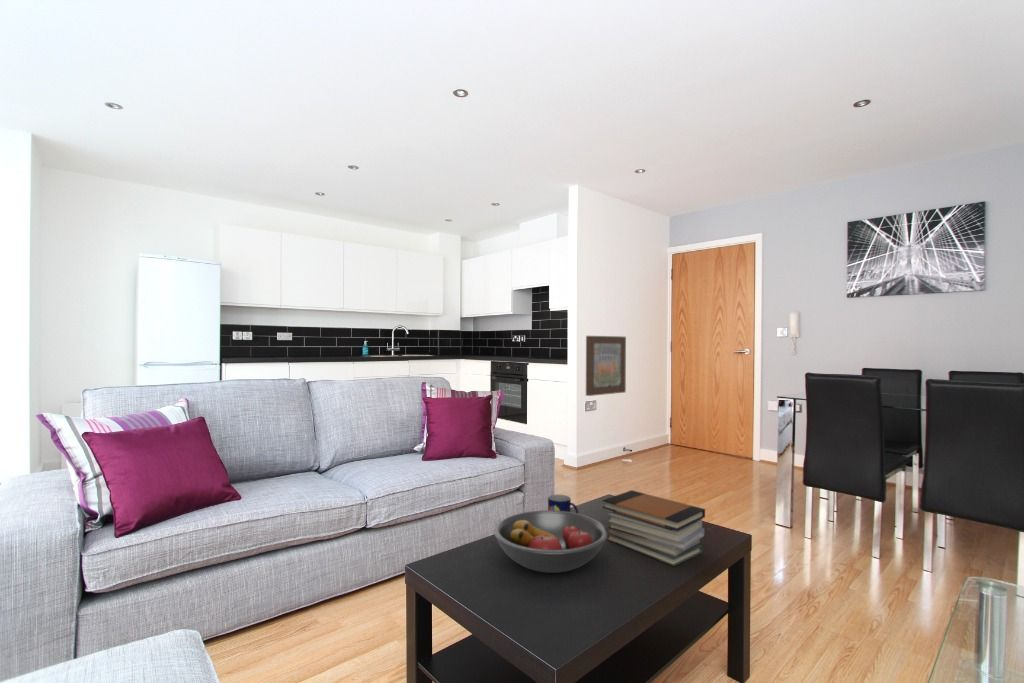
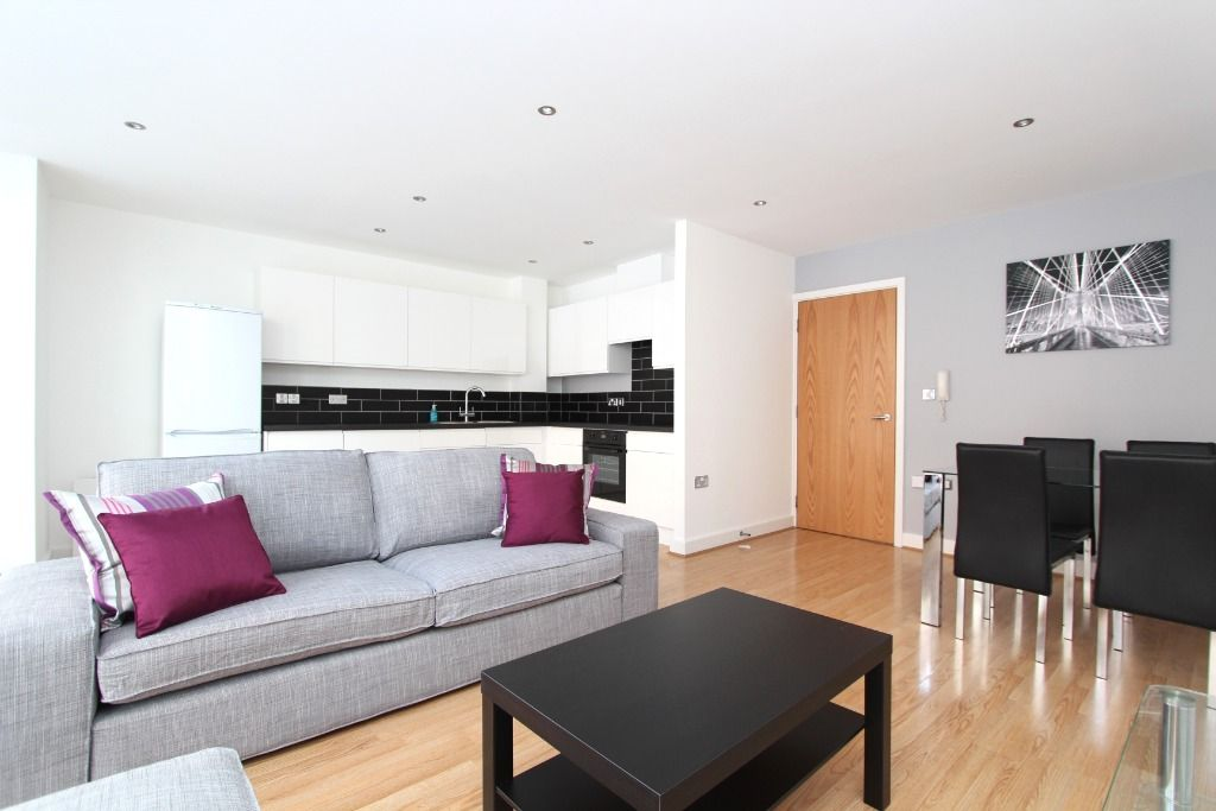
- mug (563, 510)
- book stack (653, 525)
- wall art (606, 365)
- fruit bowl (550, 540)
